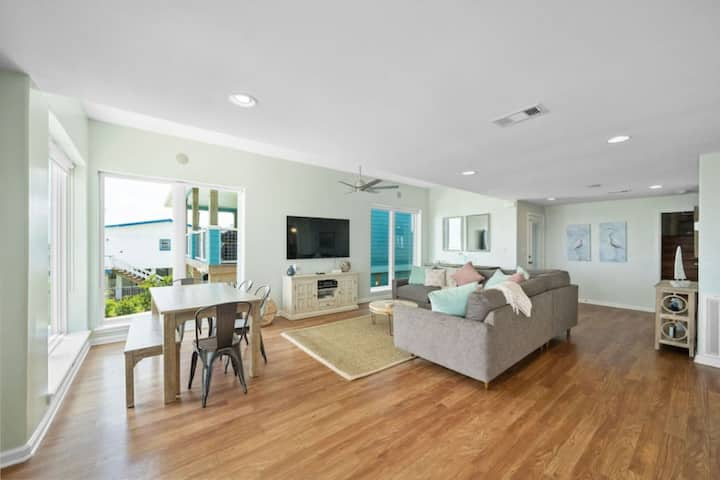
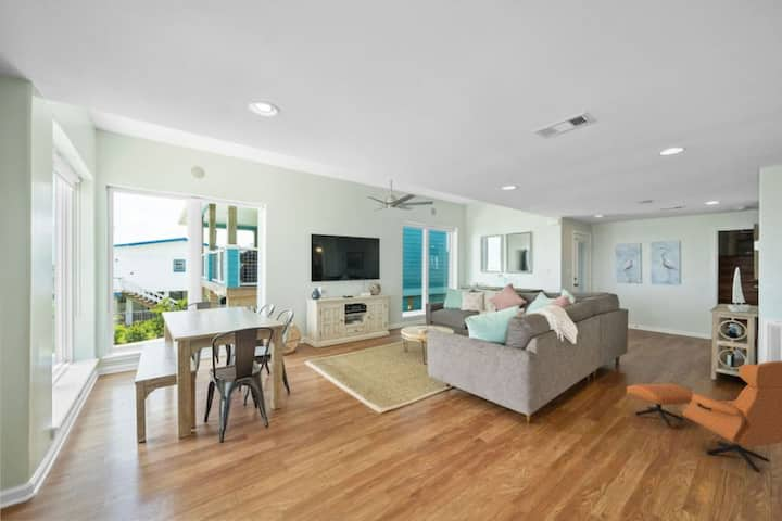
+ armchair (703, 395)
